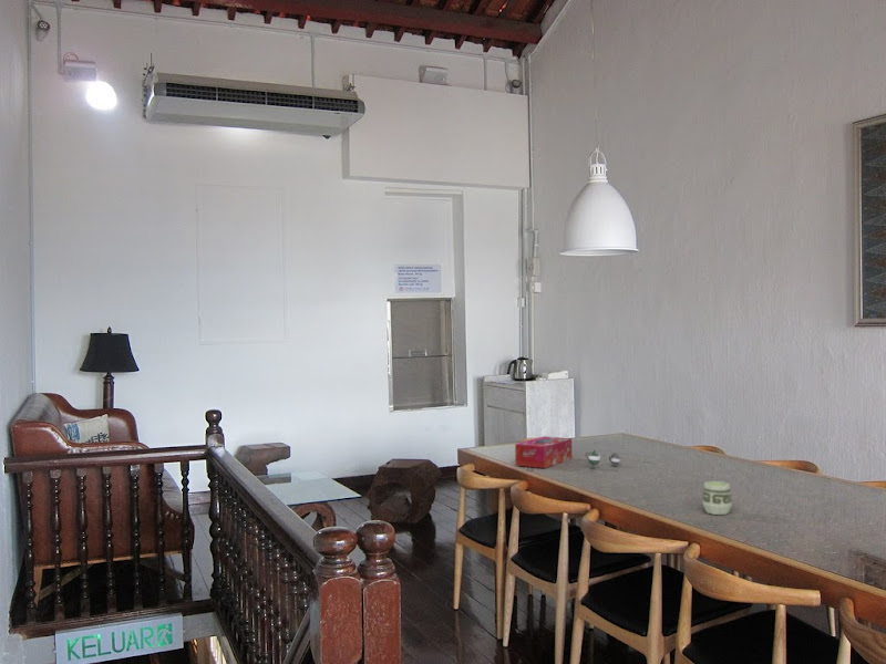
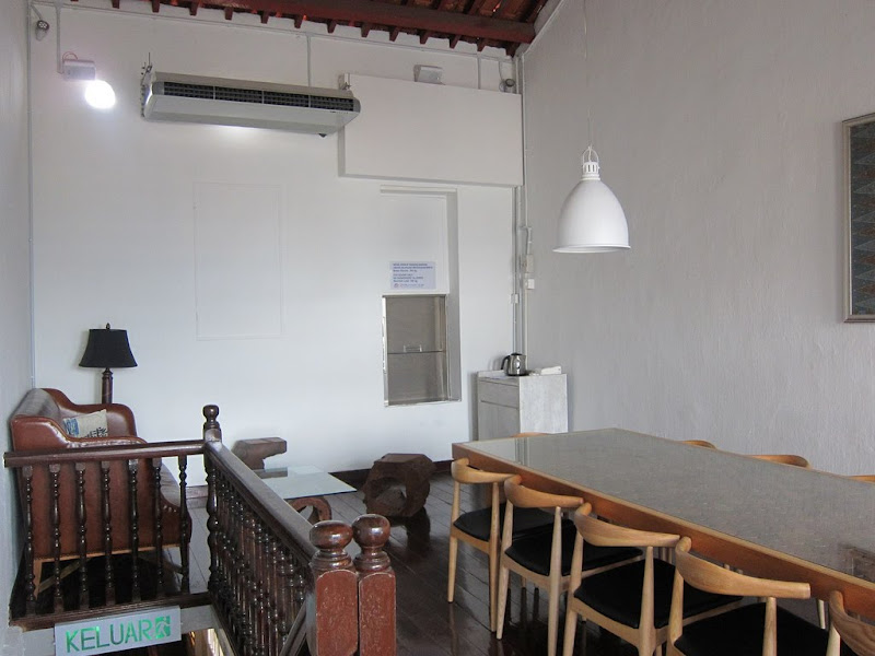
- tissue box (544, 452)
- teapot (599, 458)
- cup (717, 497)
